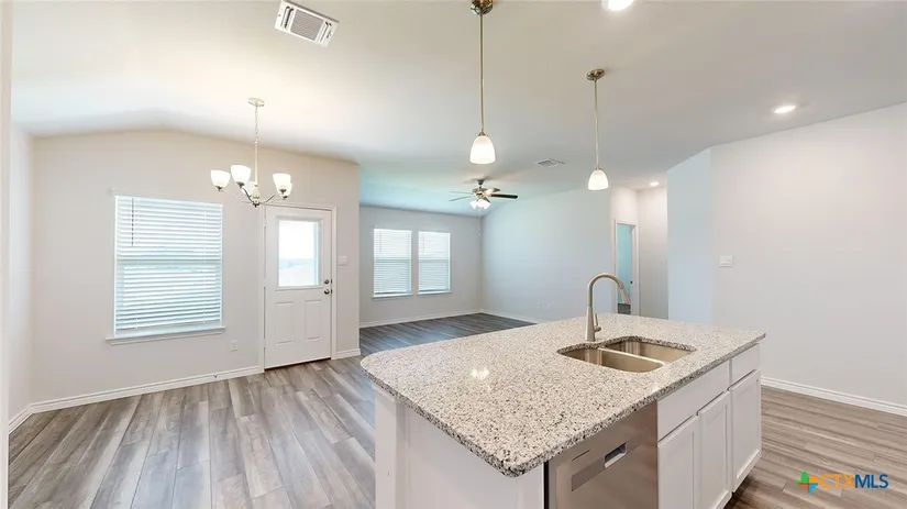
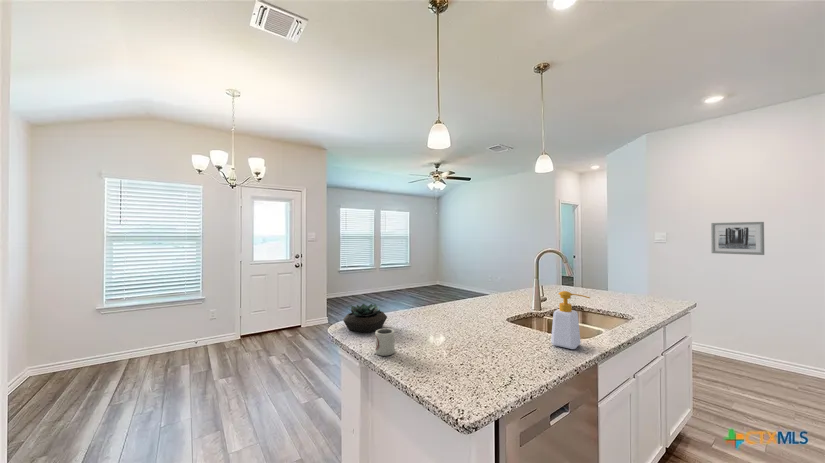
+ cup (384, 340)
+ succulent plant (365, 316)
+ wall art (736, 238)
+ soap bottle (571, 318)
